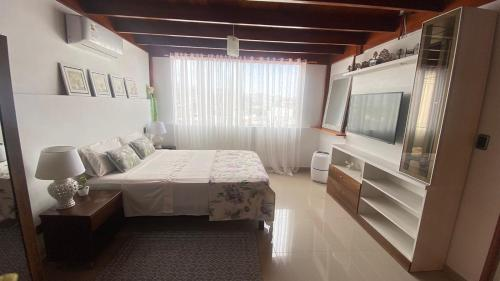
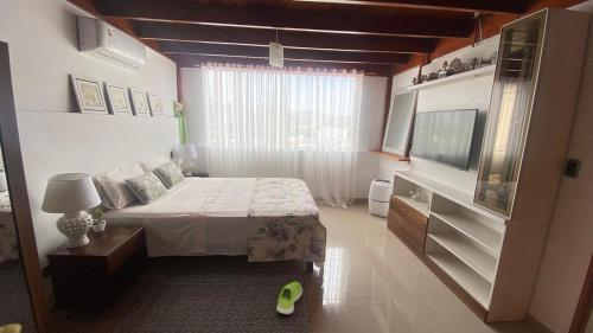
+ shoe (289, 293)
